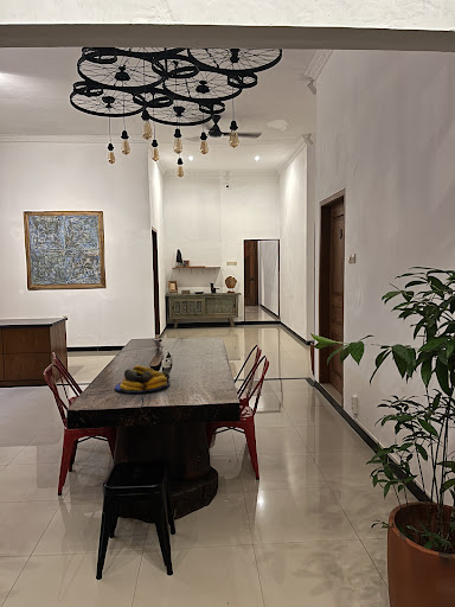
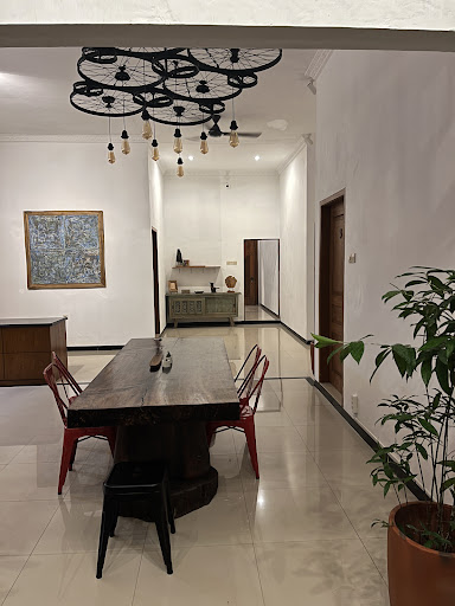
- fruit bowl (142, 376)
